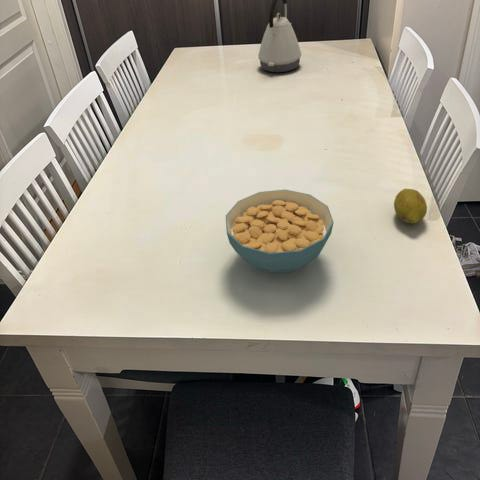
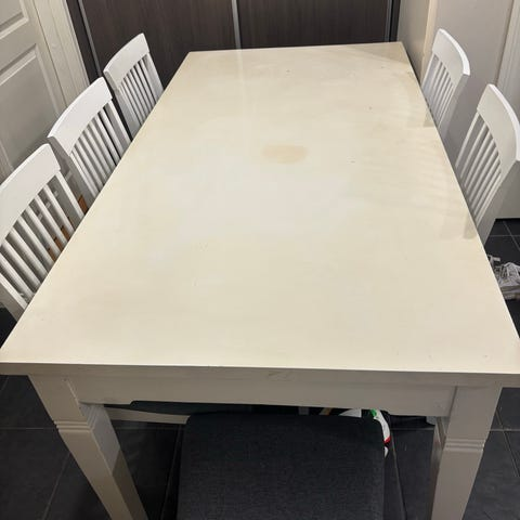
- kettle (279, 31)
- cereal bowl (278, 239)
- fruit (410, 207)
